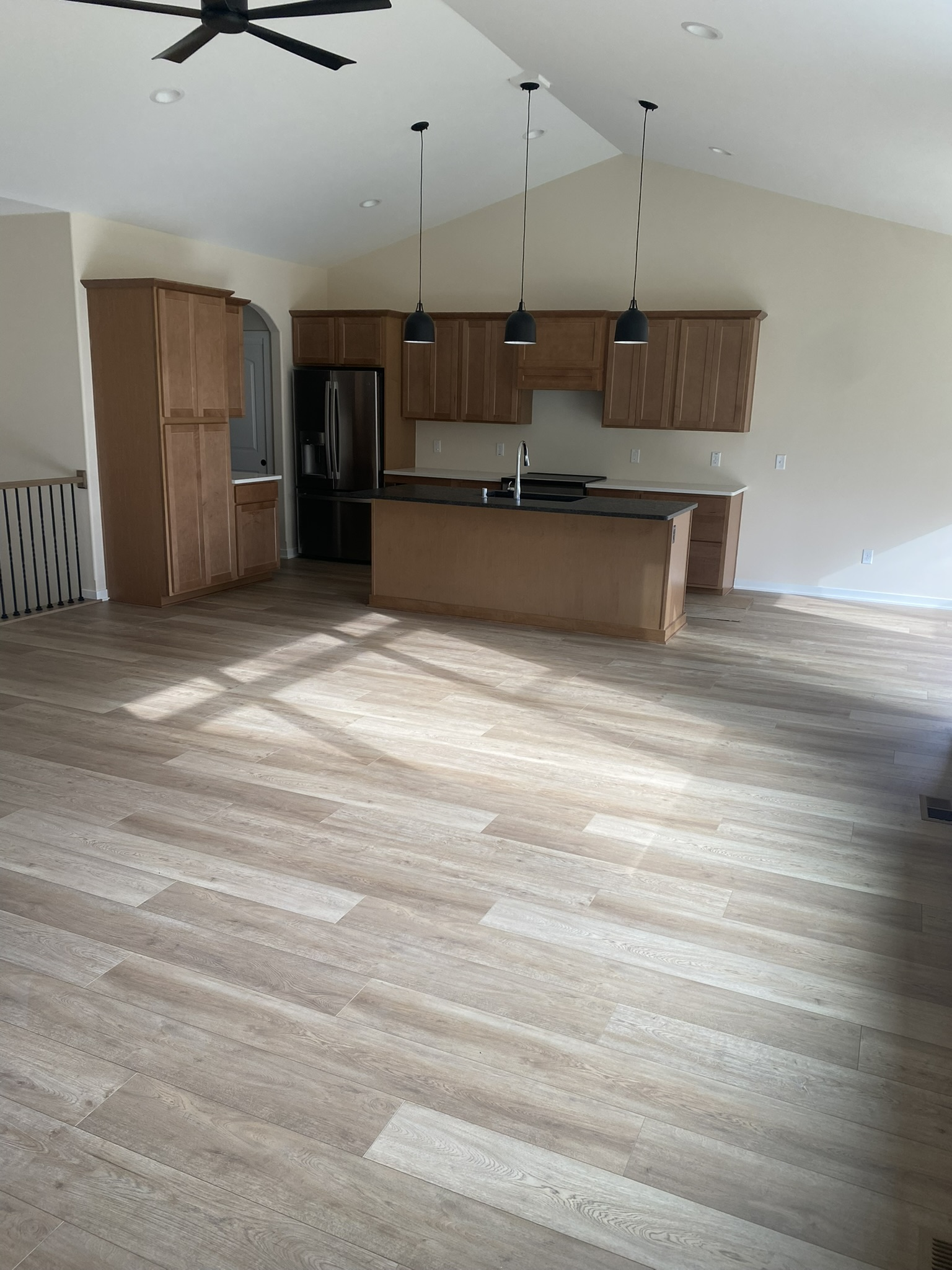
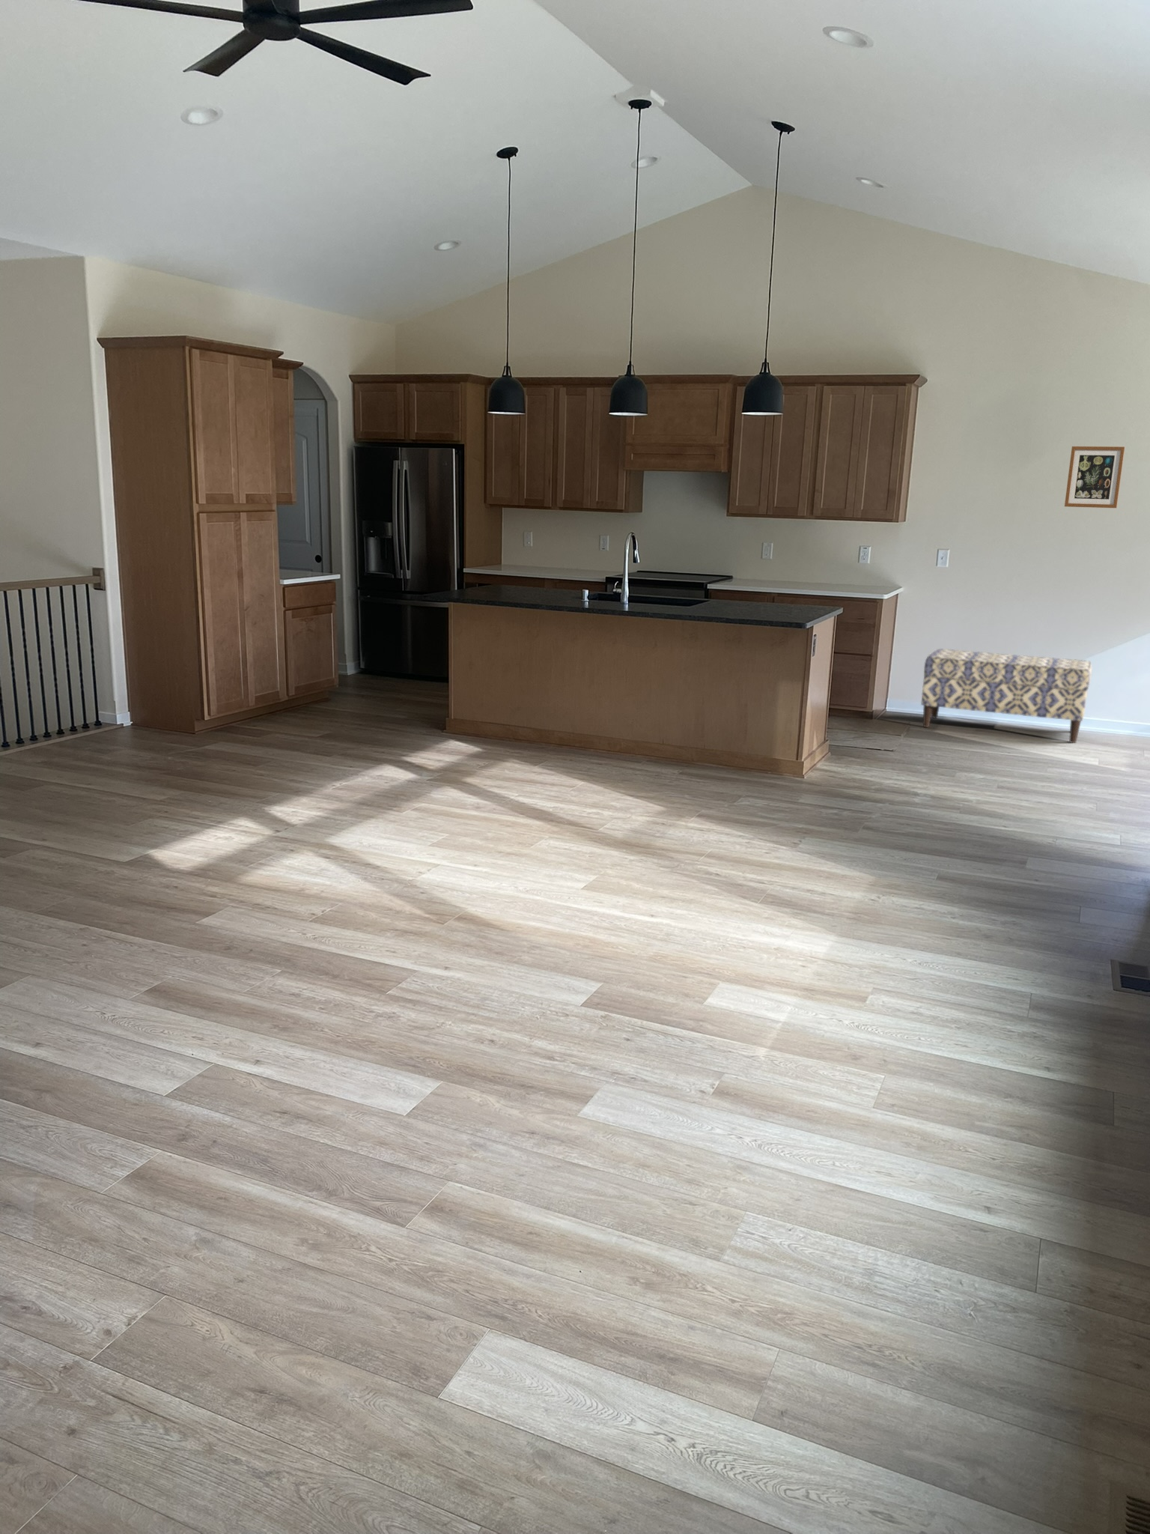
+ bench (1004, 693)
+ wall art (1094, 477)
